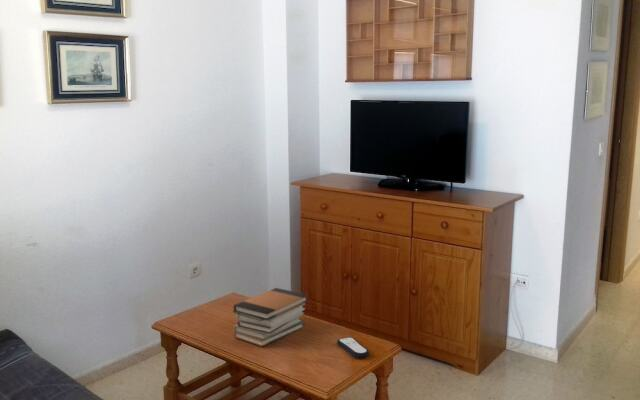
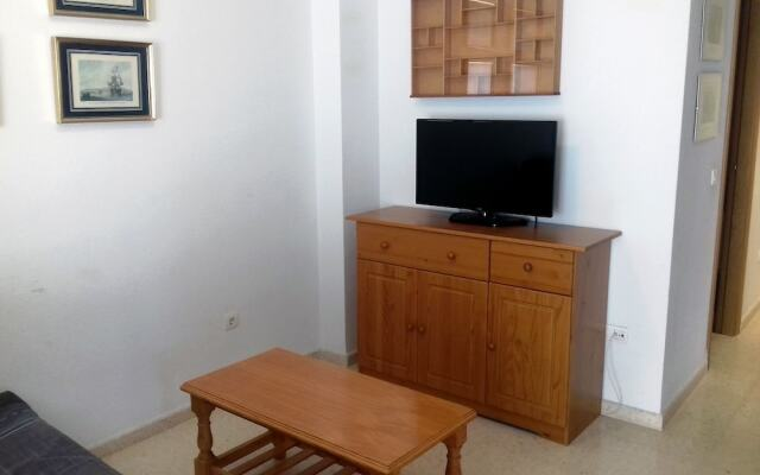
- remote control (353, 347)
- book stack (271, 315)
